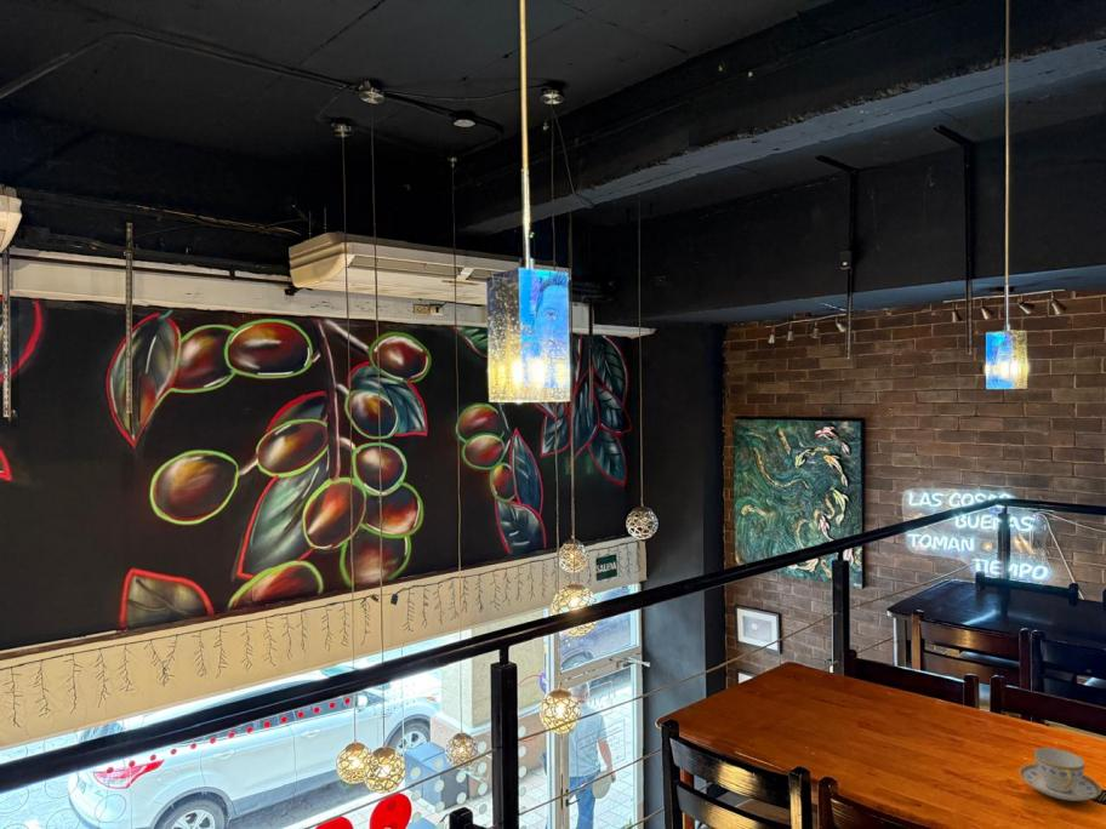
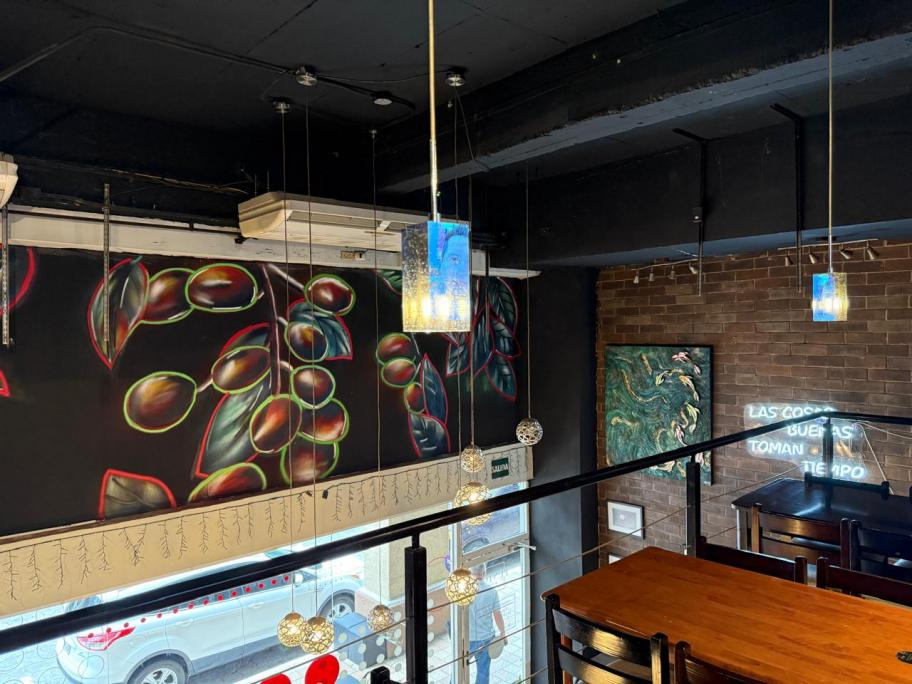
- teacup (1059, 774)
